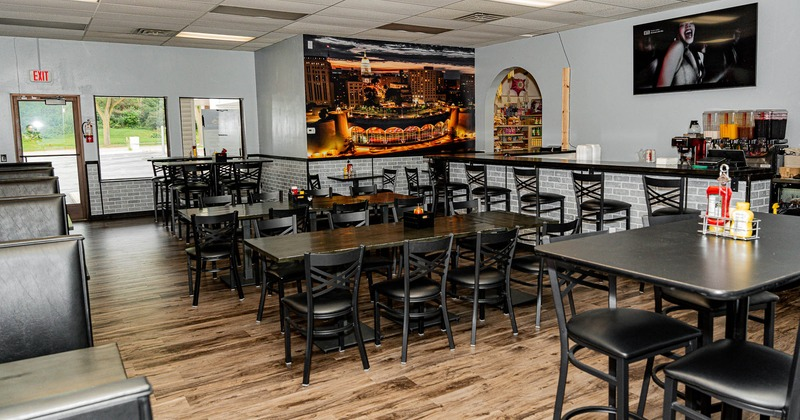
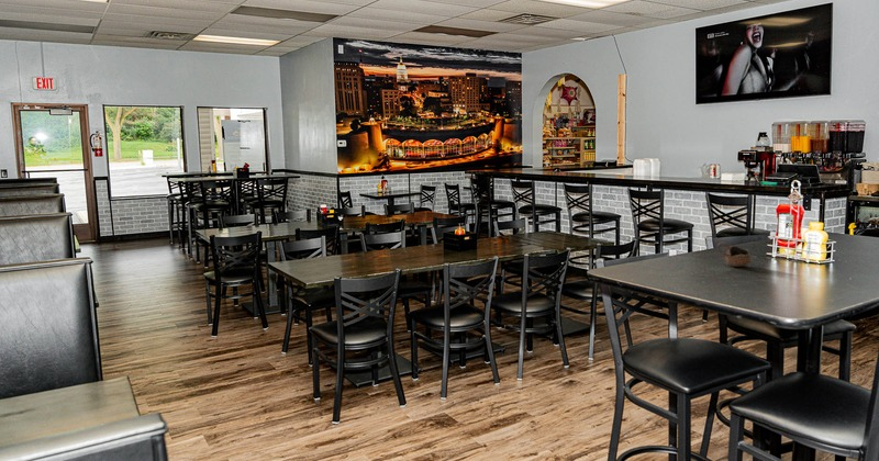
+ cup (734, 254)
